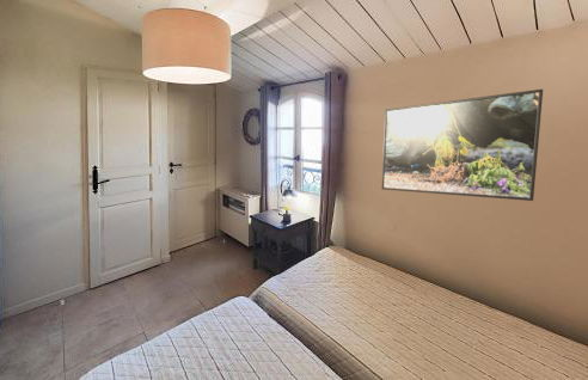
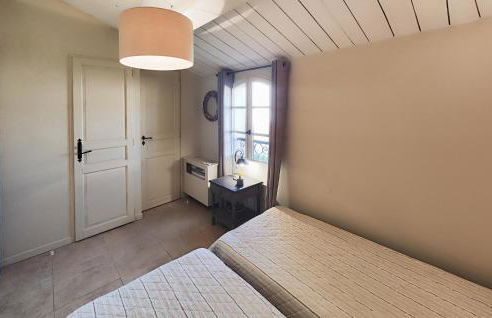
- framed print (447, 148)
